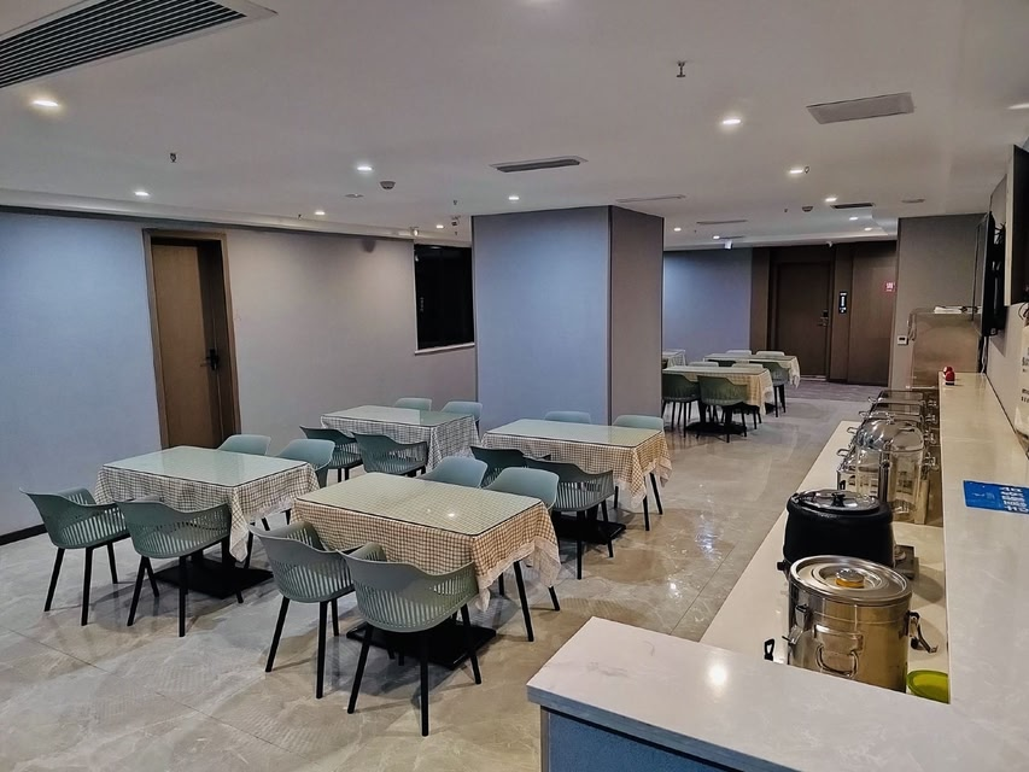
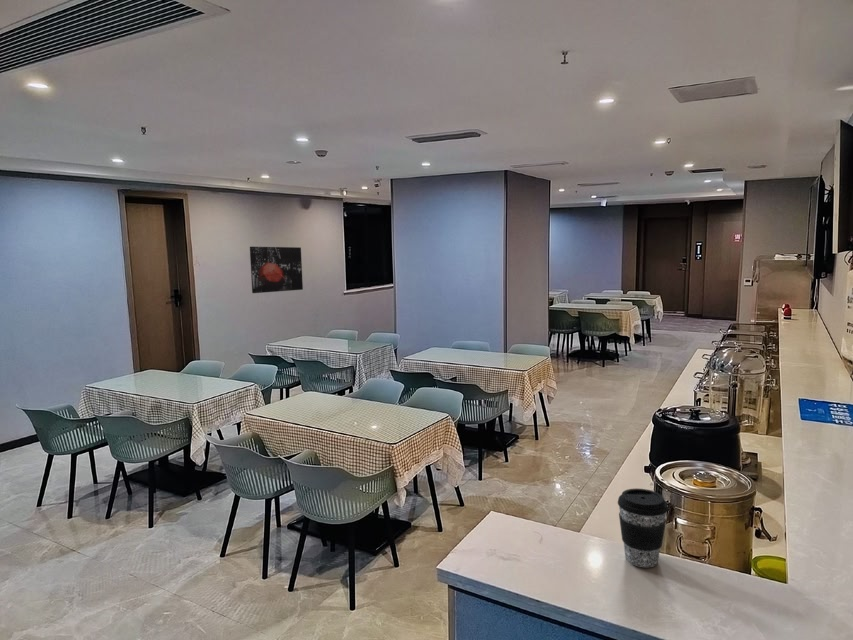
+ wall art (277, 269)
+ coffee cup (642, 528)
